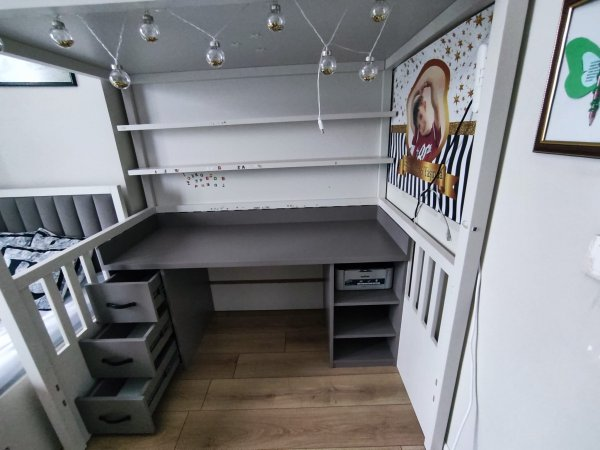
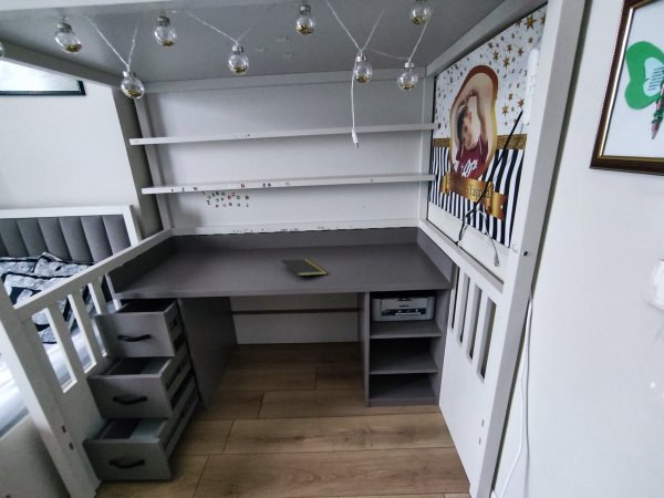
+ notepad (303, 267)
